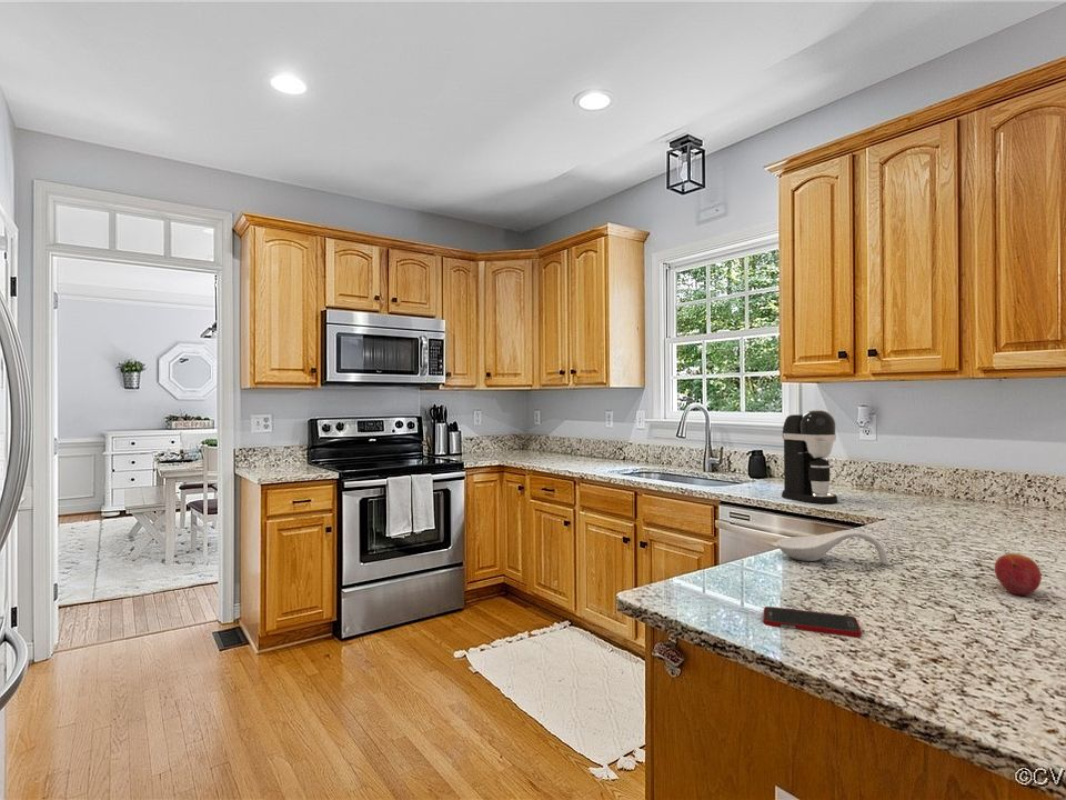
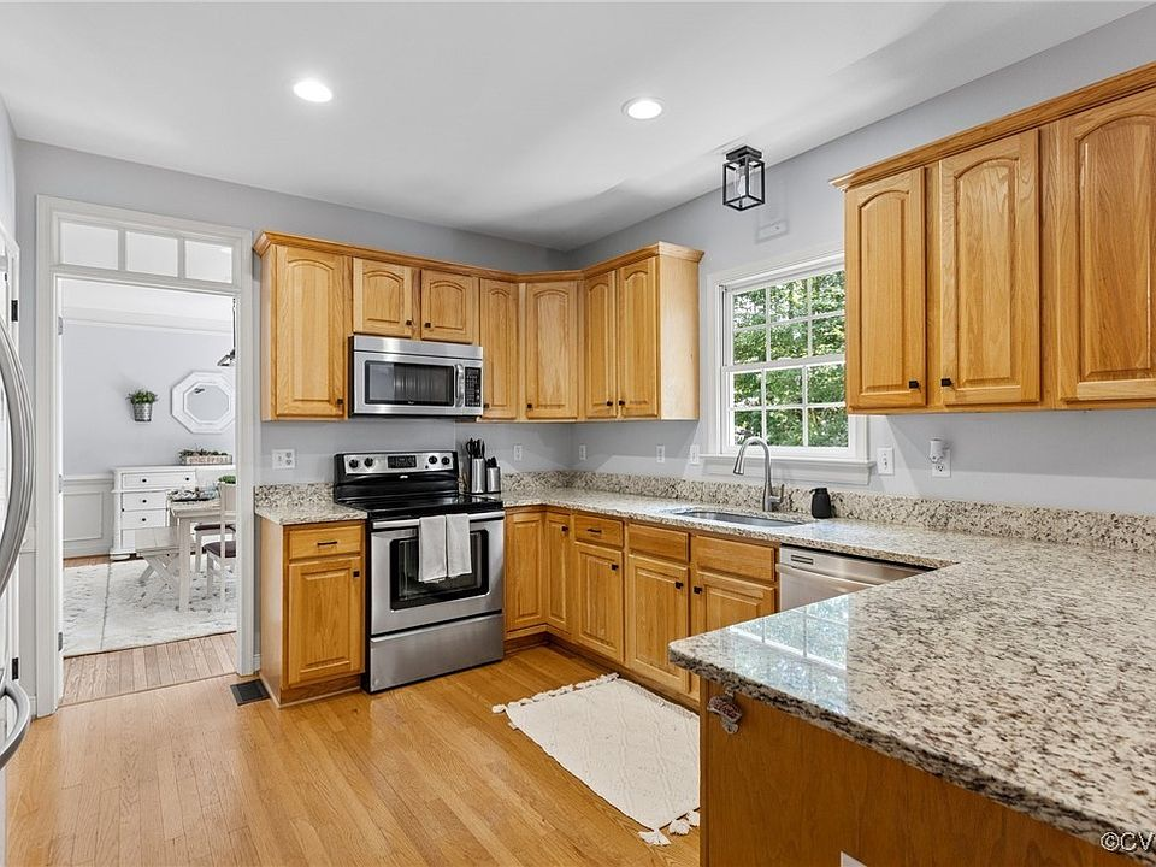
- coffee maker (808, 454)
- cell phone (809, 621)
- fruit (1017, 573)
- spoon rest (829, 544)
